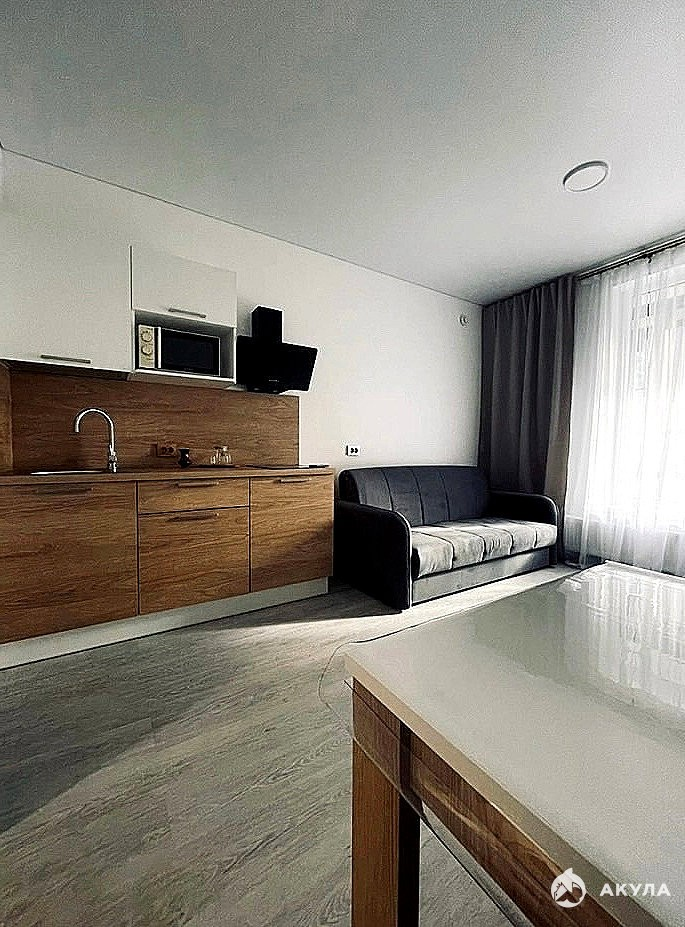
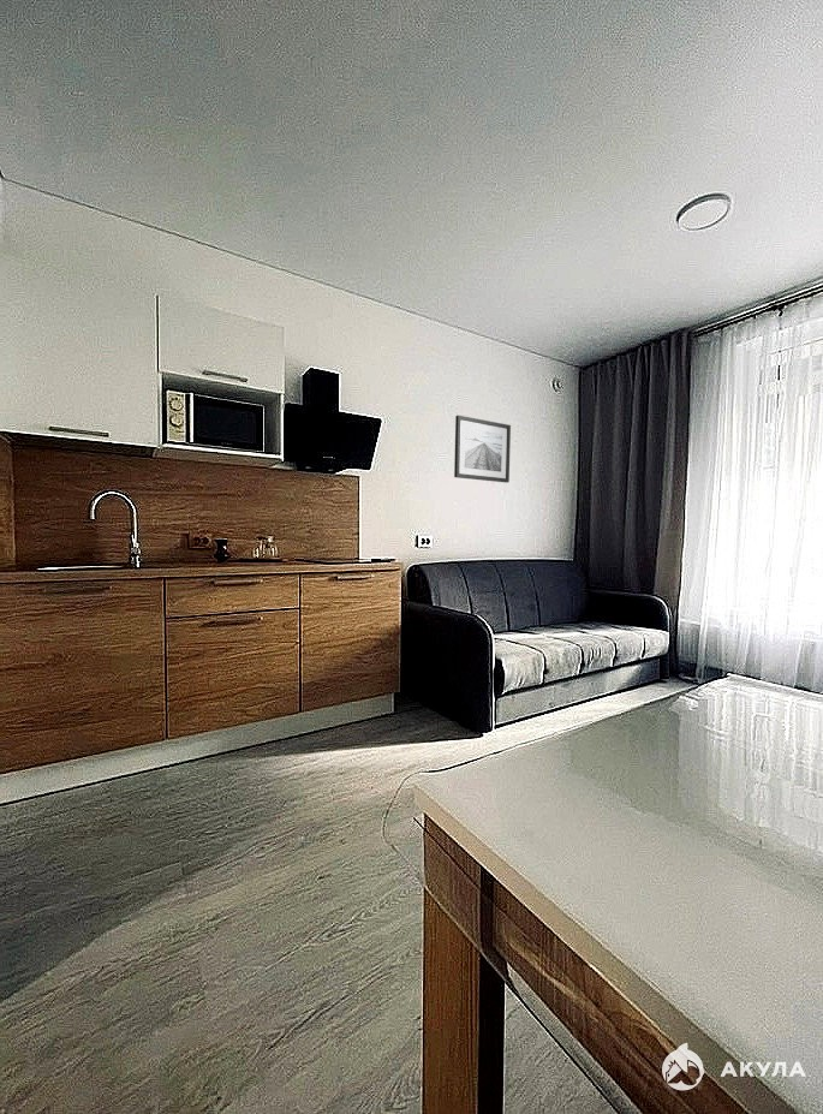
+ wall art (483, 449)
